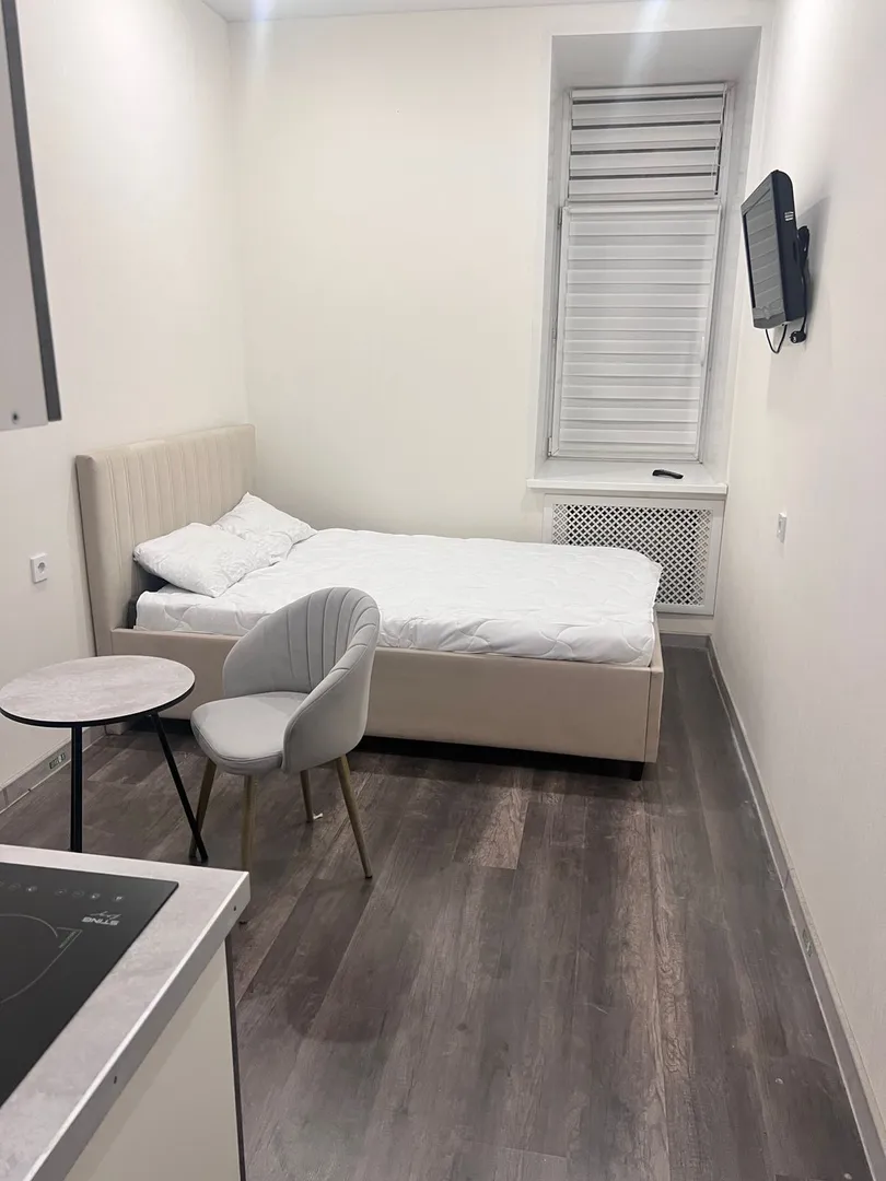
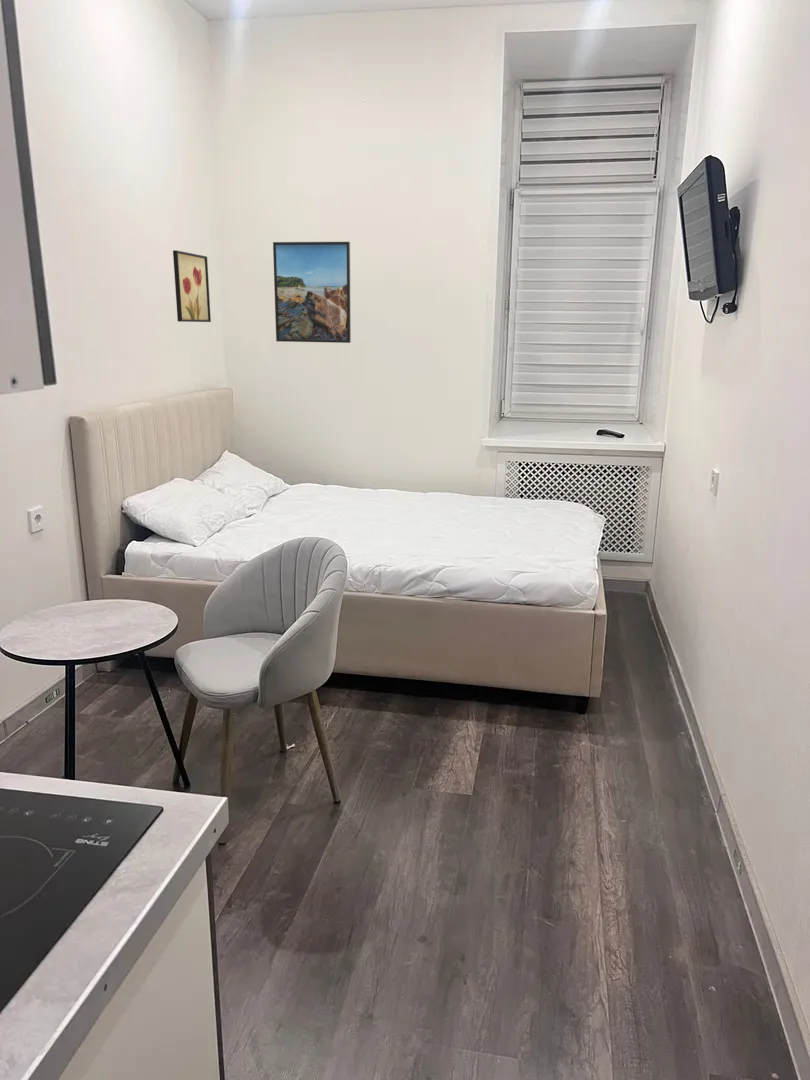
+ wall art (191, 288)
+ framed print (312, 292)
